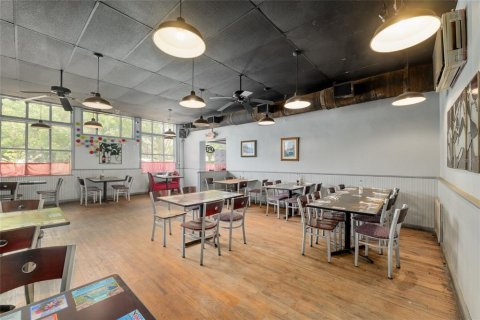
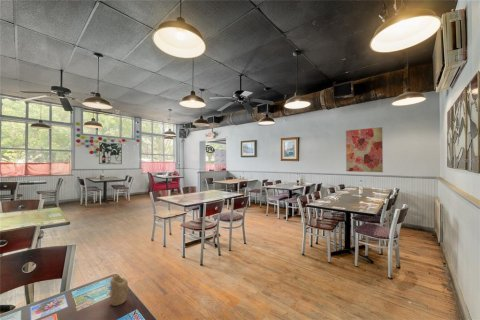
+ wall art (363, 150)
+ candle (119, 289)
